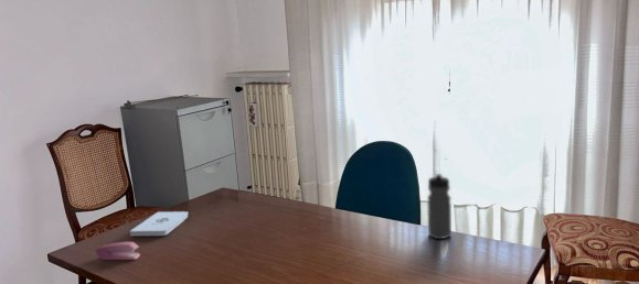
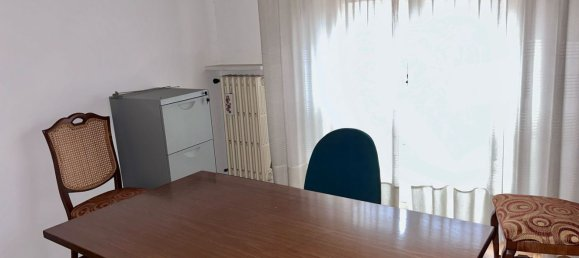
- water bottle (438, 205)
- stapler (117, 250)
- notepad (161, 222)
